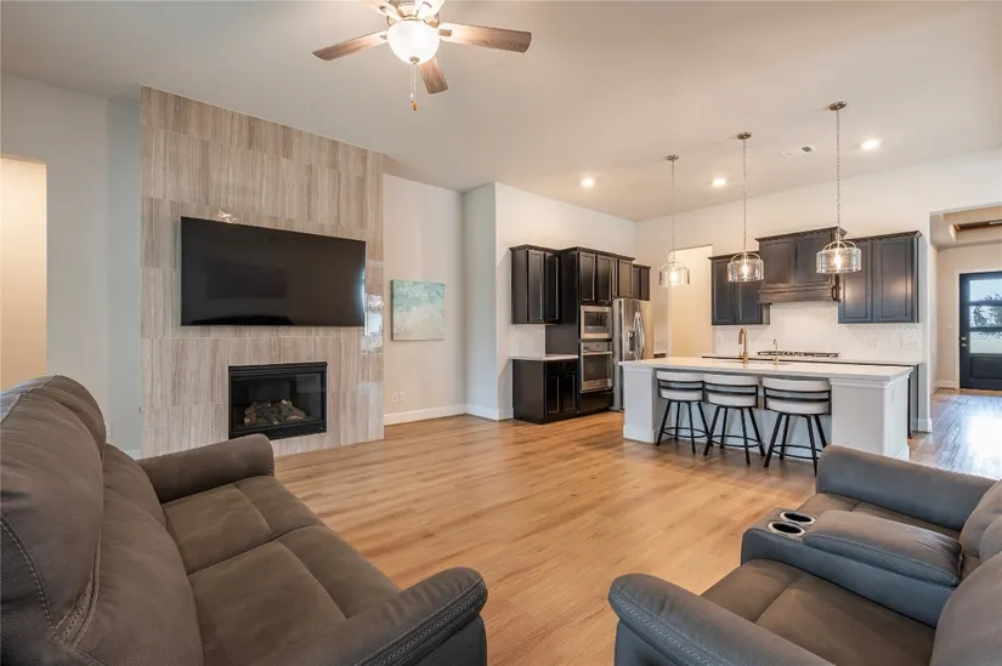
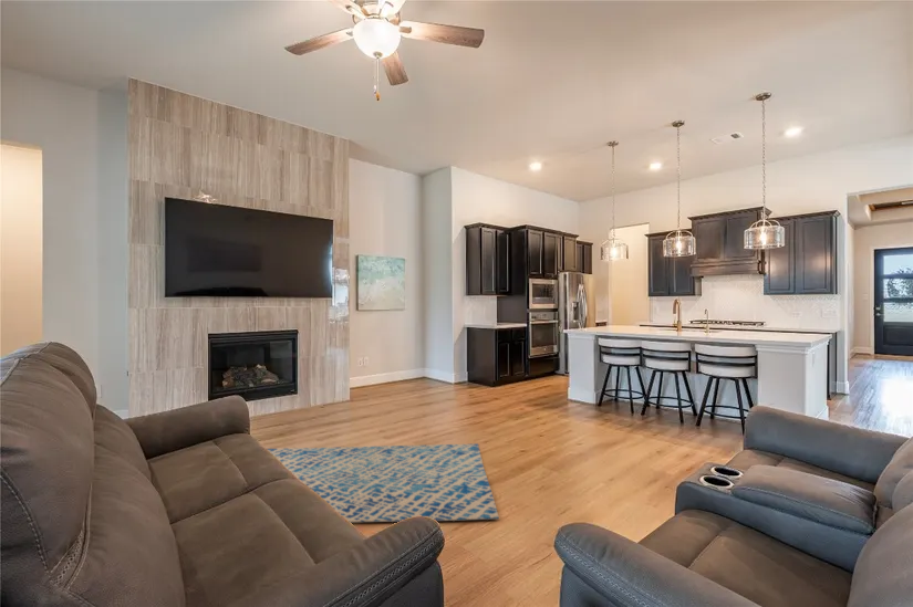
+ rug (355, 477)
